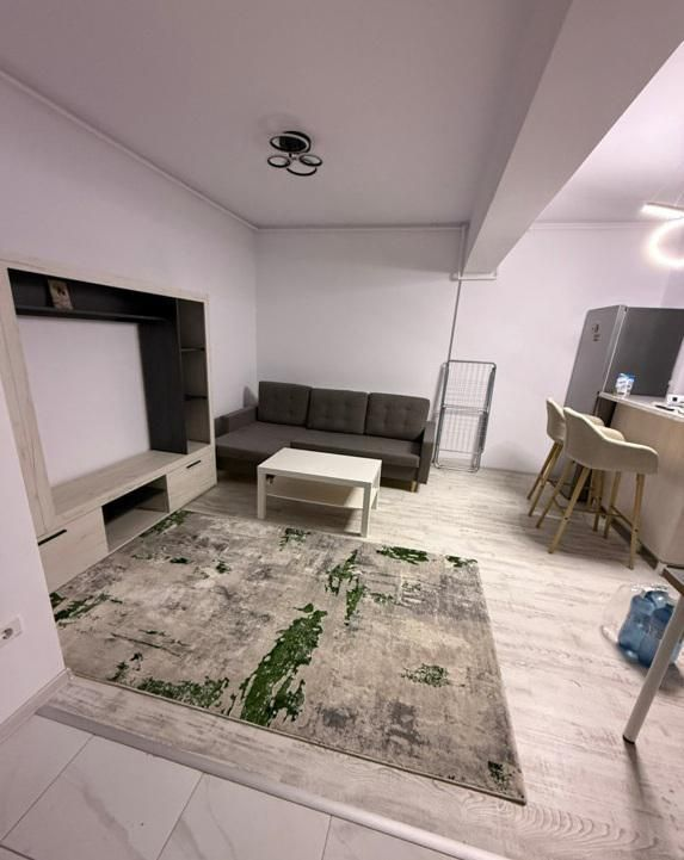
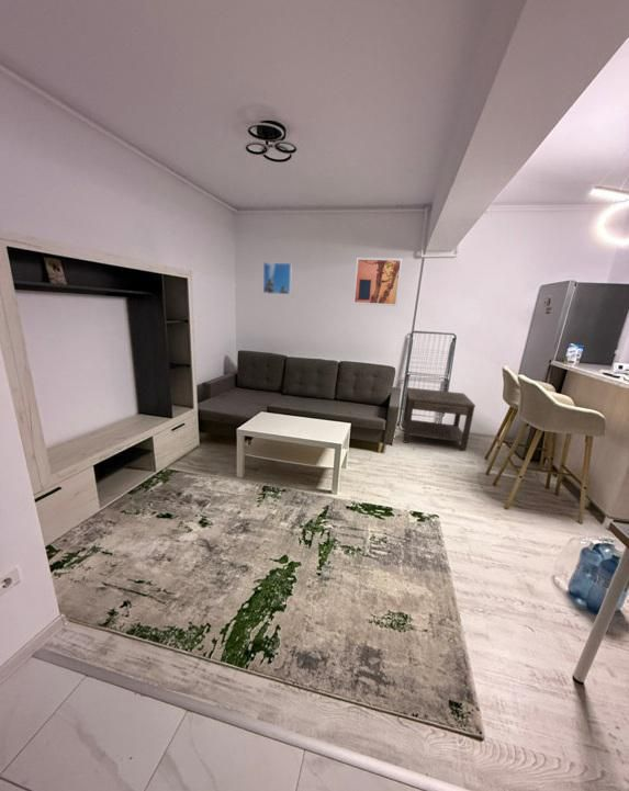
+ wall art (377, 282)
+ side table (434, 422)
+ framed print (277, 279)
